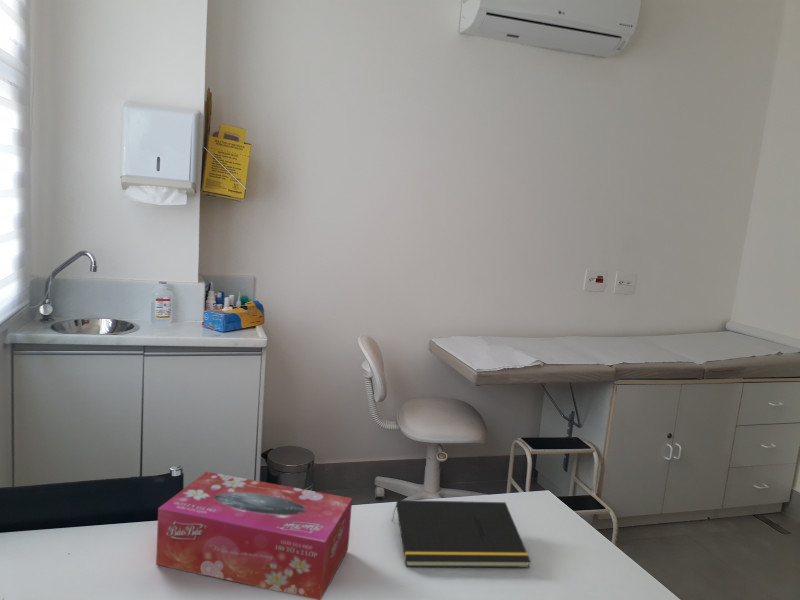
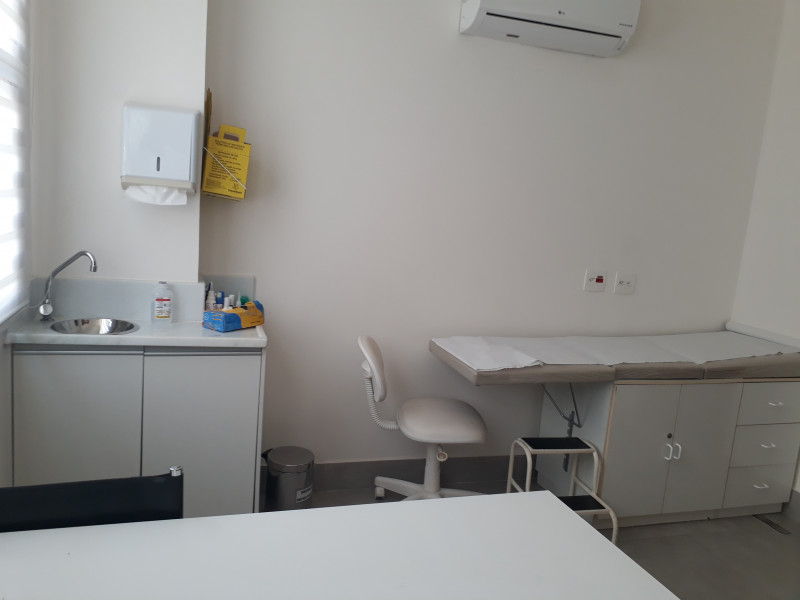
- notepad (459, 531)
- tissue box (258, 529)
